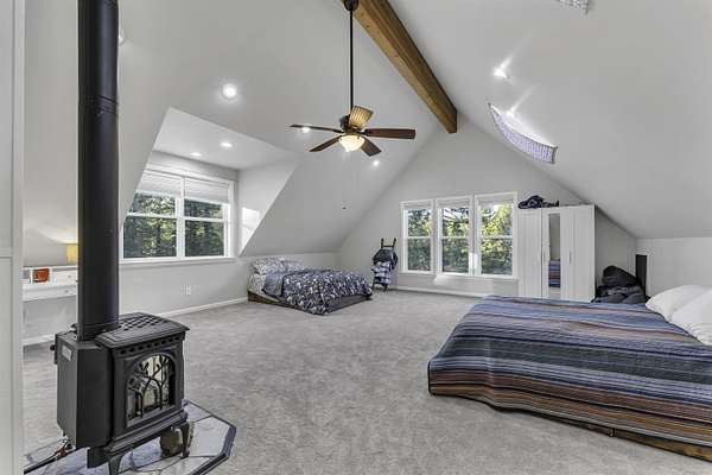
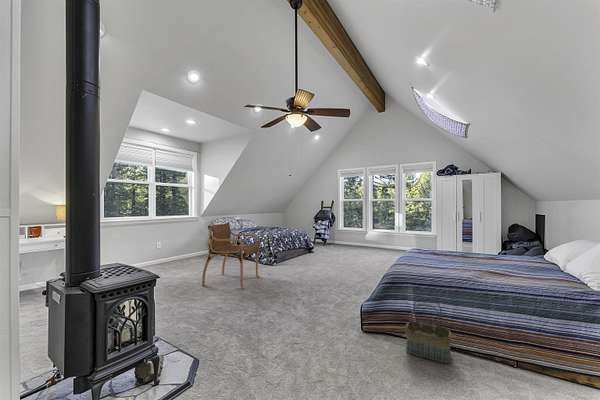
+ basket (427, 326)
+ armchair (232, 252)
